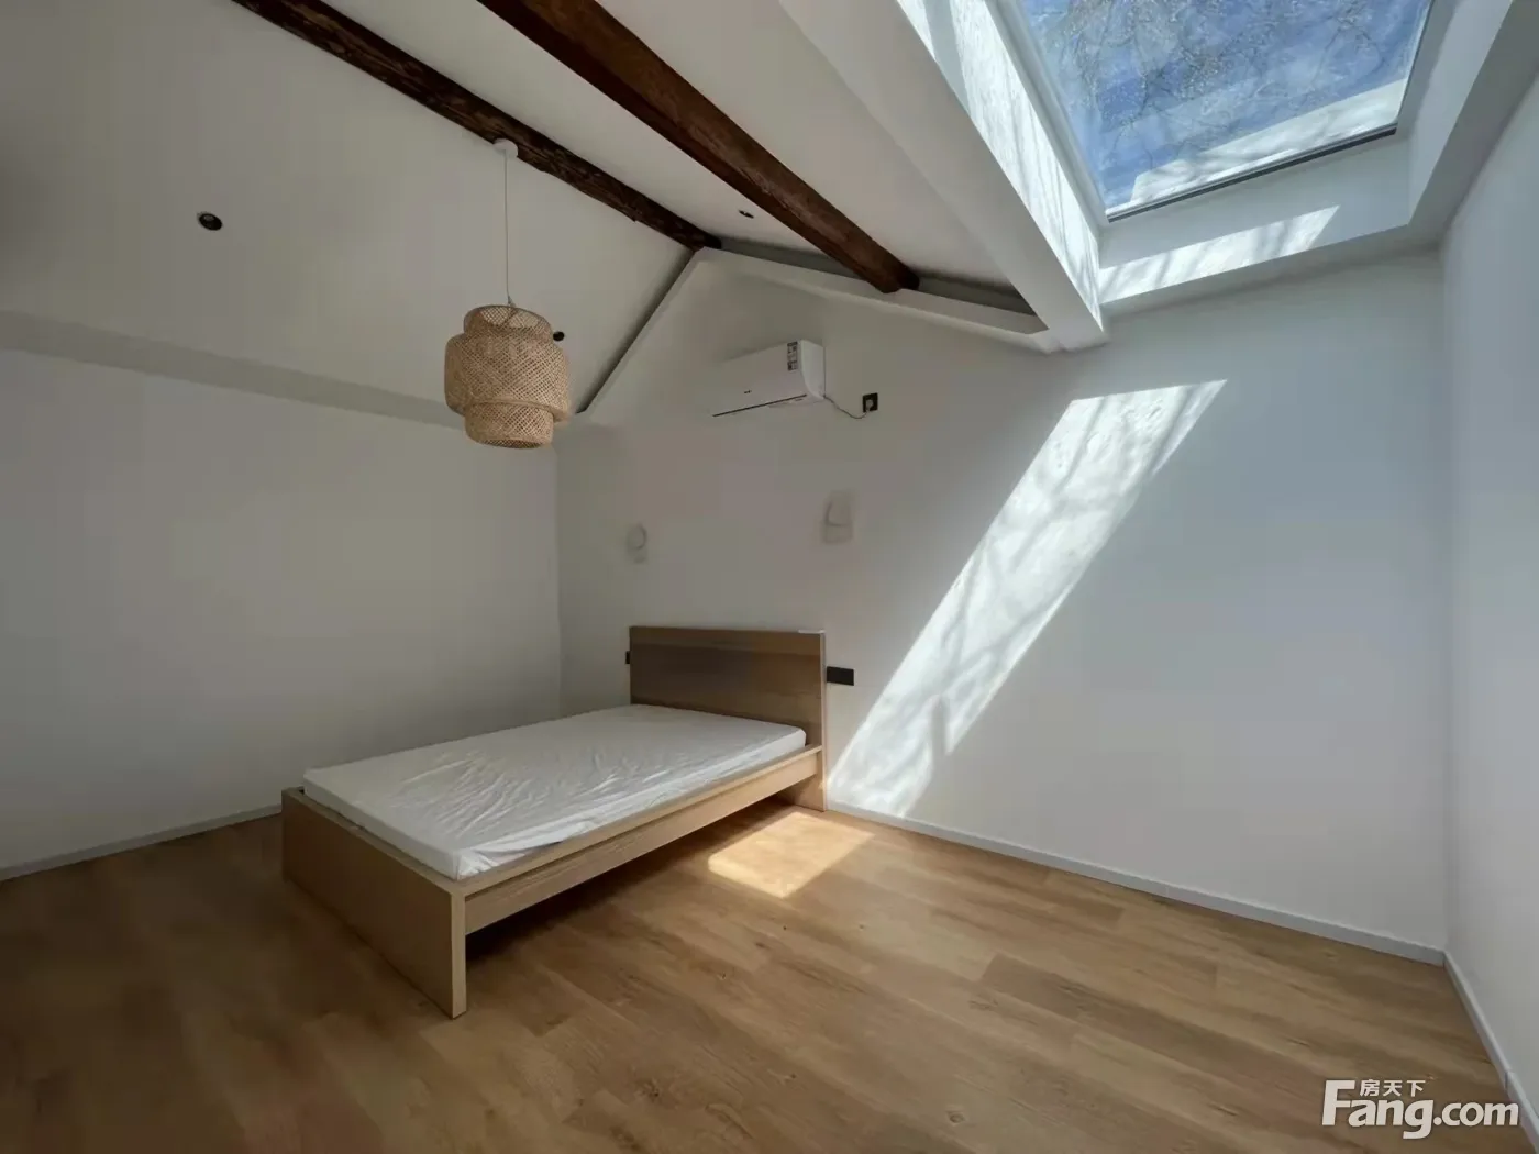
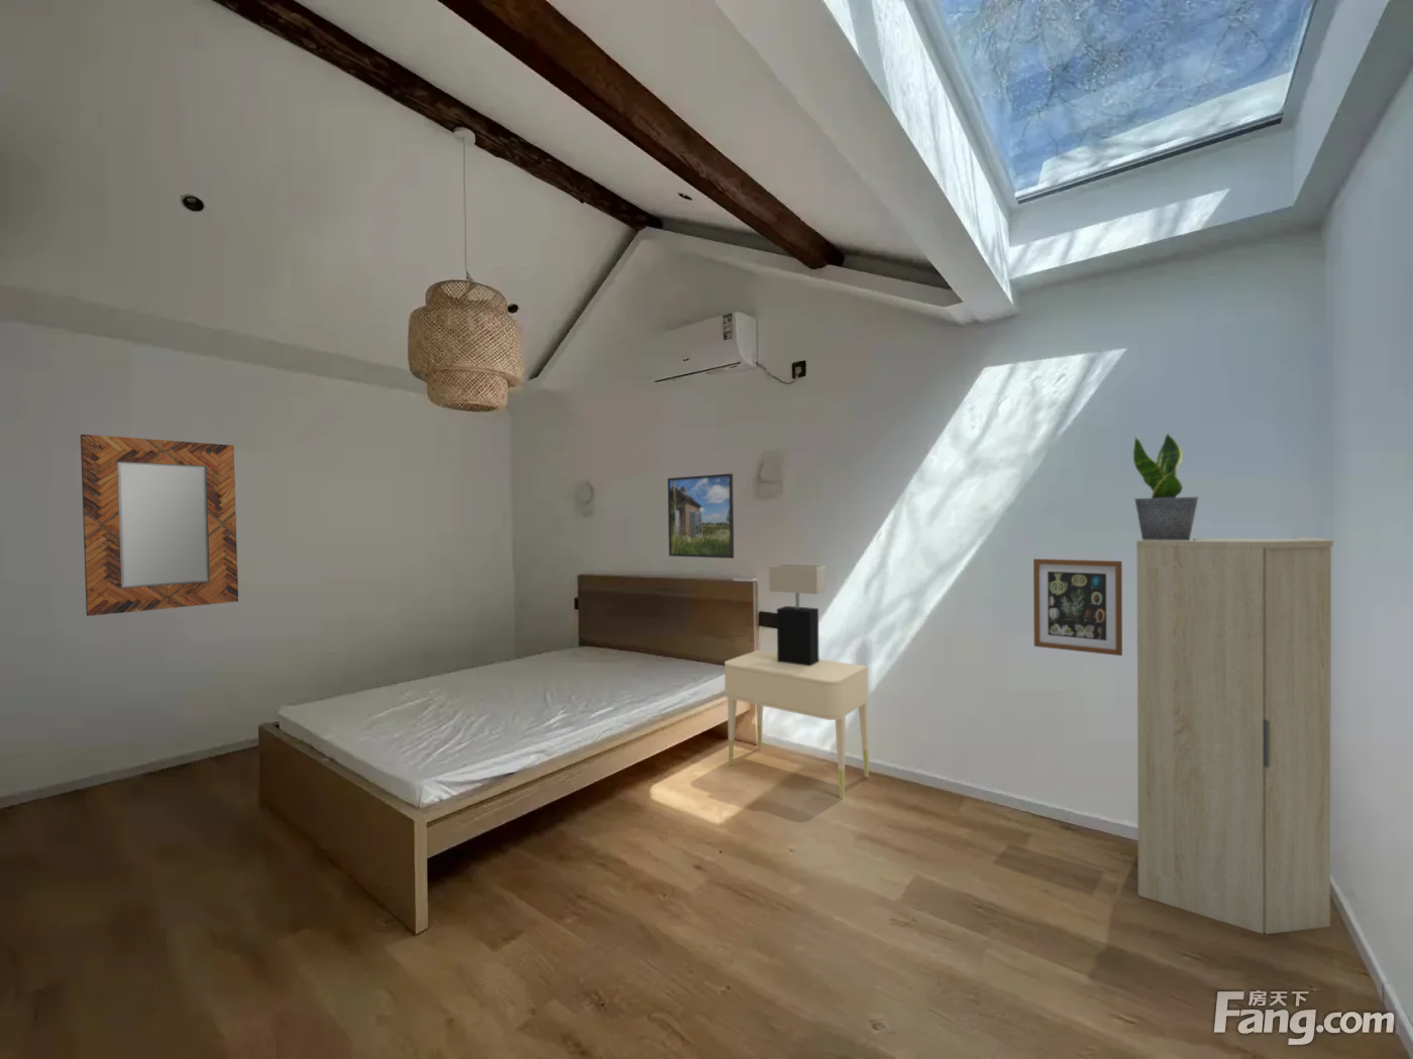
+ potted plant (1166, 481)
+ nightstand (793, 712)
+ wall art (1076, 605)
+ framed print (700, 516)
+ home mirror (165, 524)
+ table lamp (798, 613)
+ cabinet (1226, 716)
